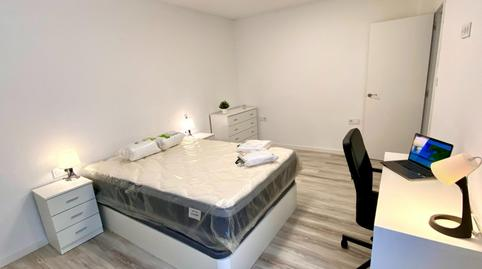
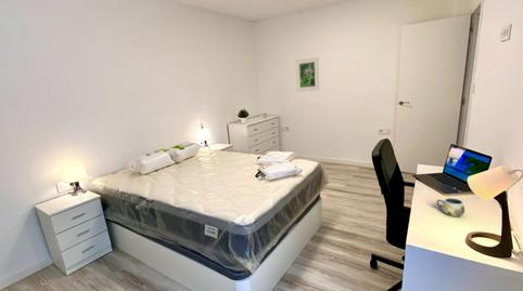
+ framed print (307, 75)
+ mug (450, 207)
